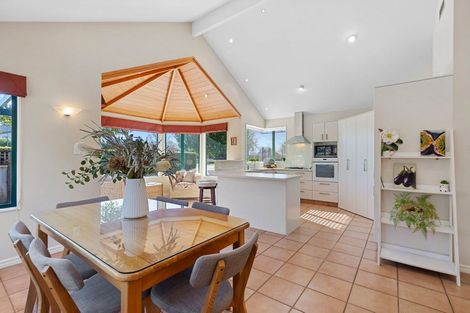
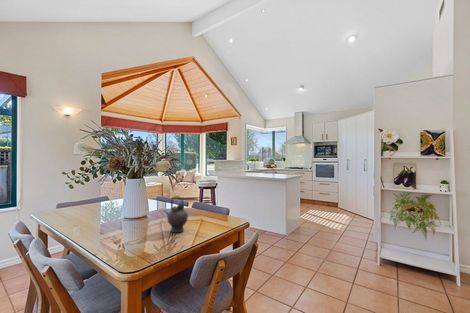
+ teapot (175, 213)
